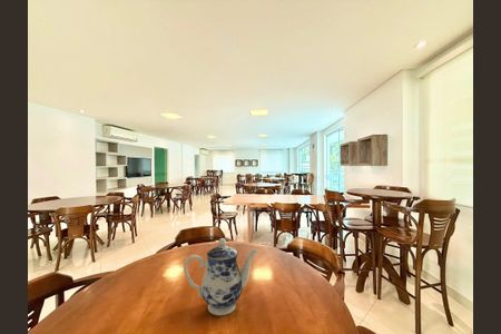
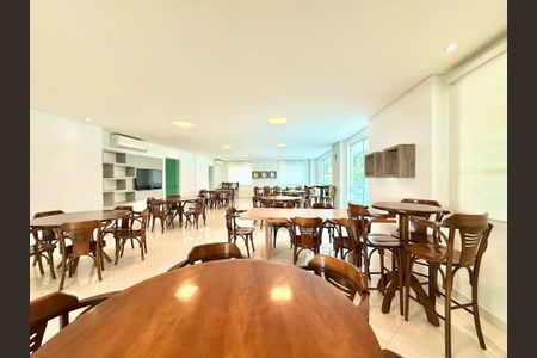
- teapot (222, 272)
